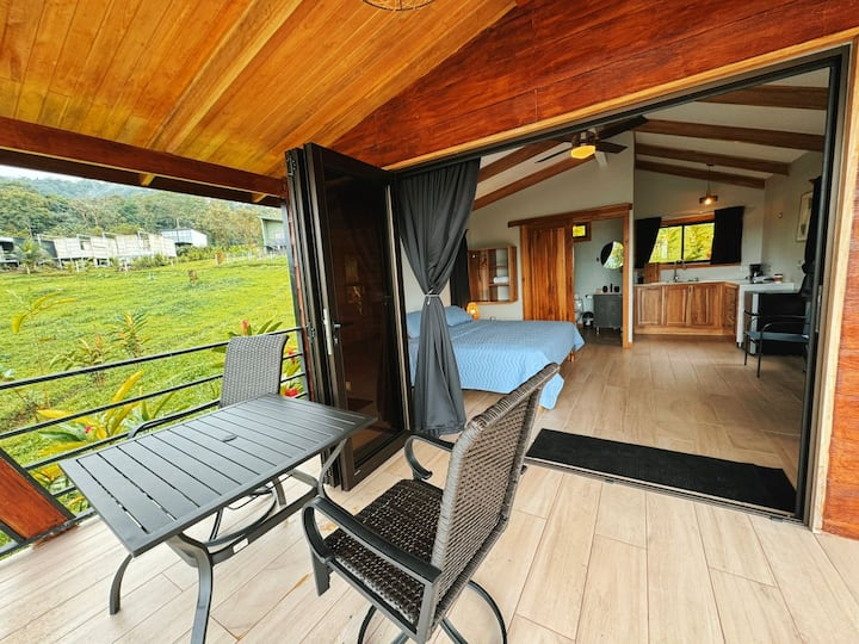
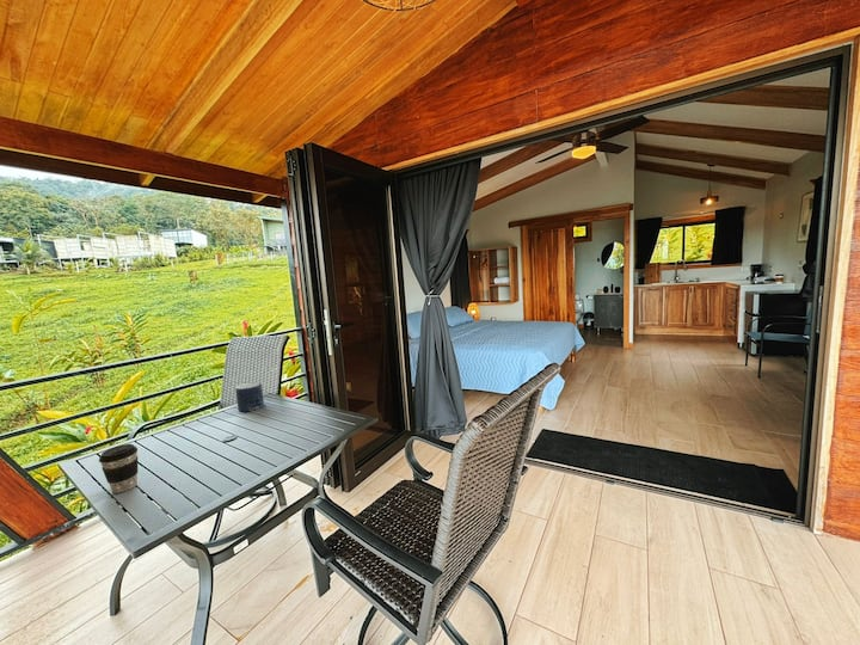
+ coffee cup (121, 468)
+ candle (250, 395)
